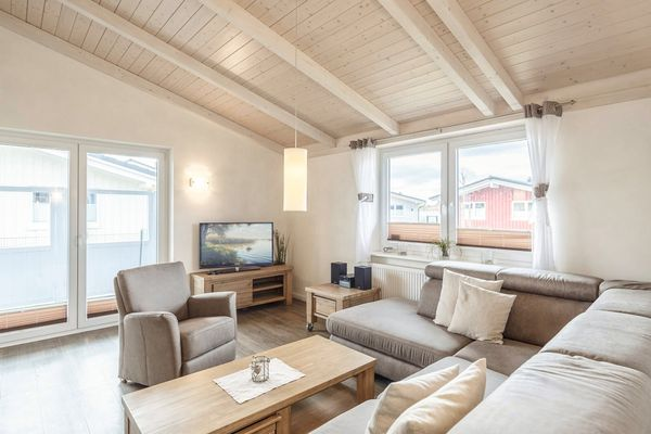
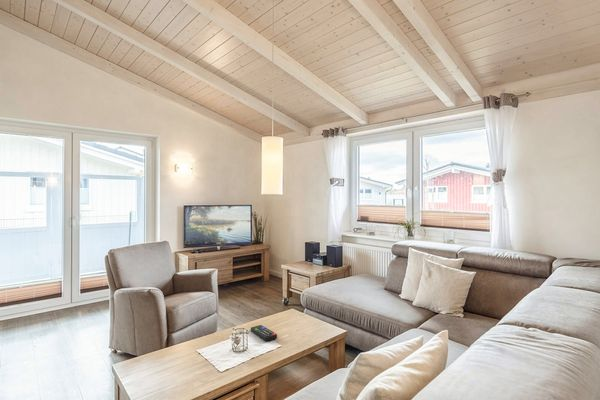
+ remote control (263, 332)
